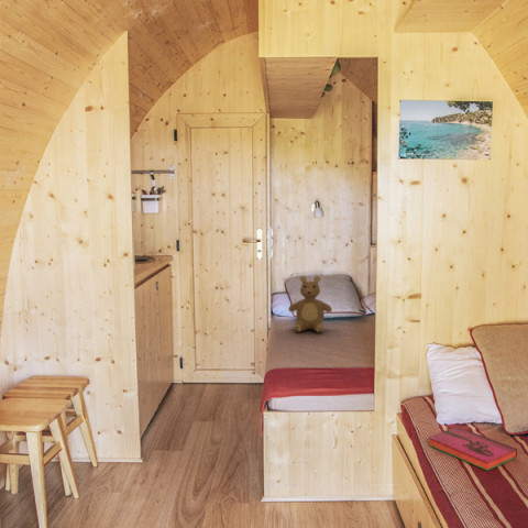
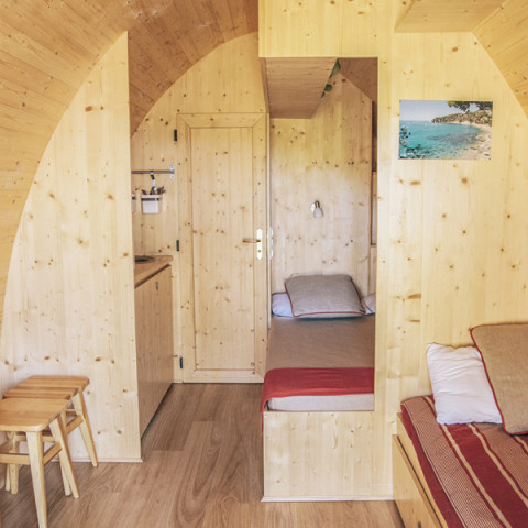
- teddy bear (309, 302)
- hardback book (471, 447)
